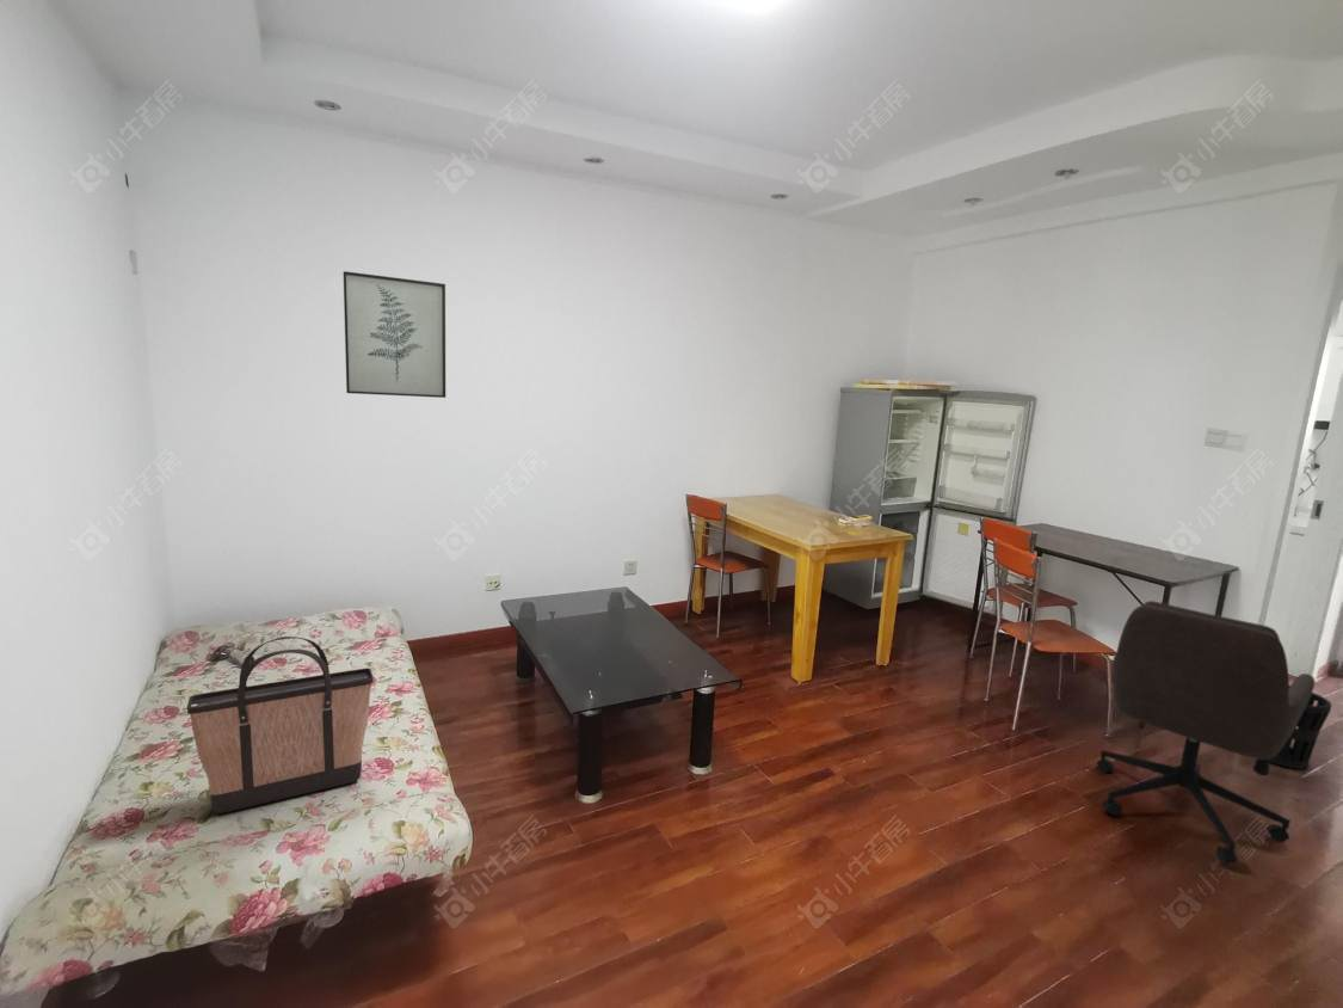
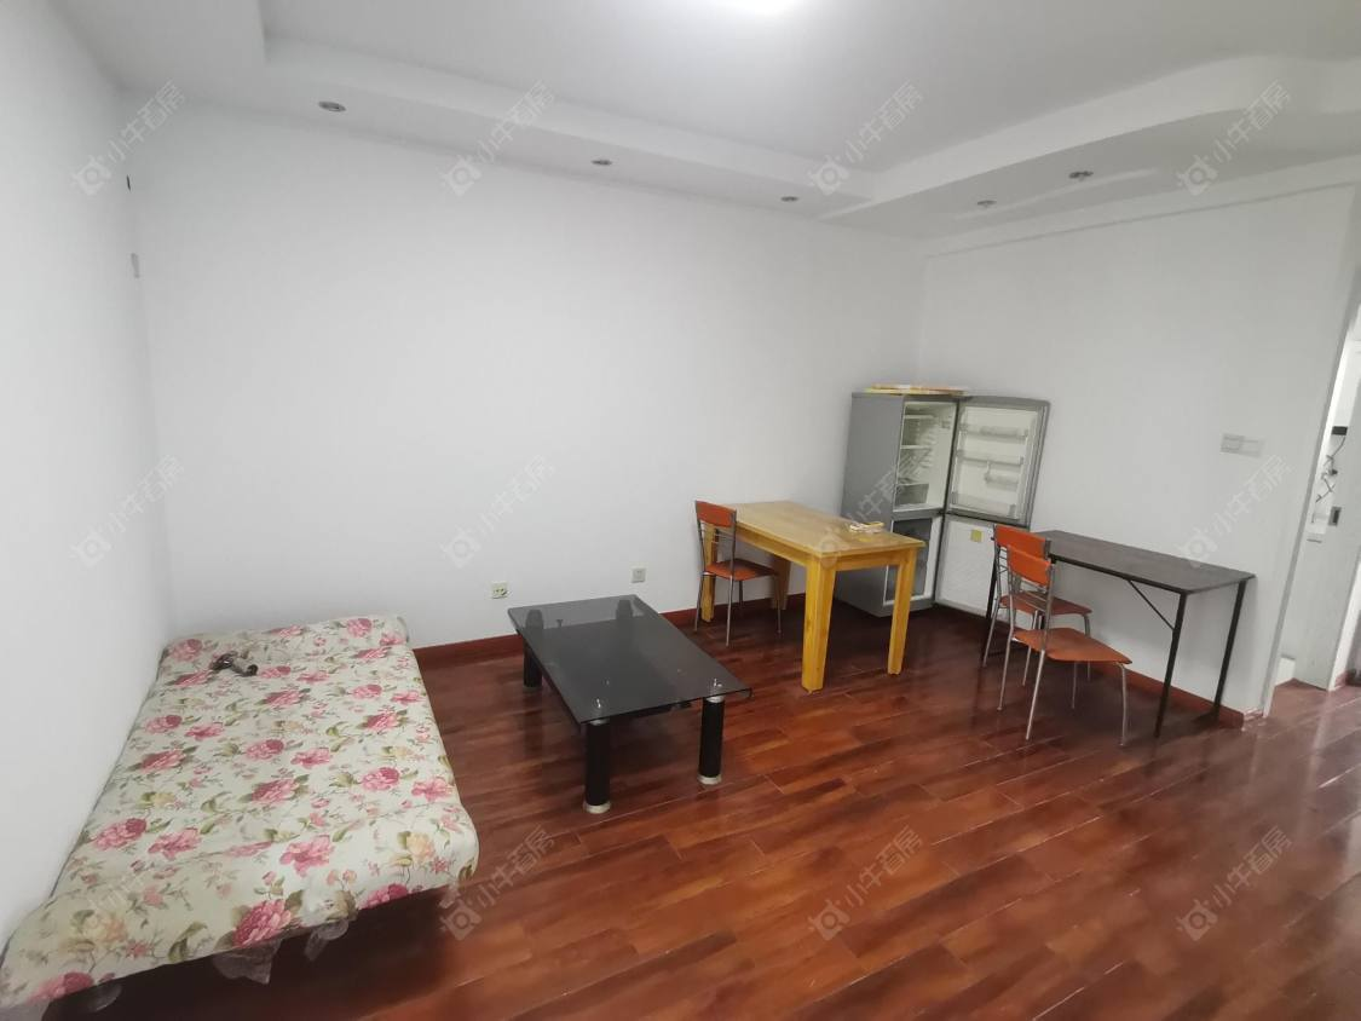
- wall art (396, 337)
- wastebasket (1293, 730)
- office chair (1197, 709)
- shopping bag (287, 719)
